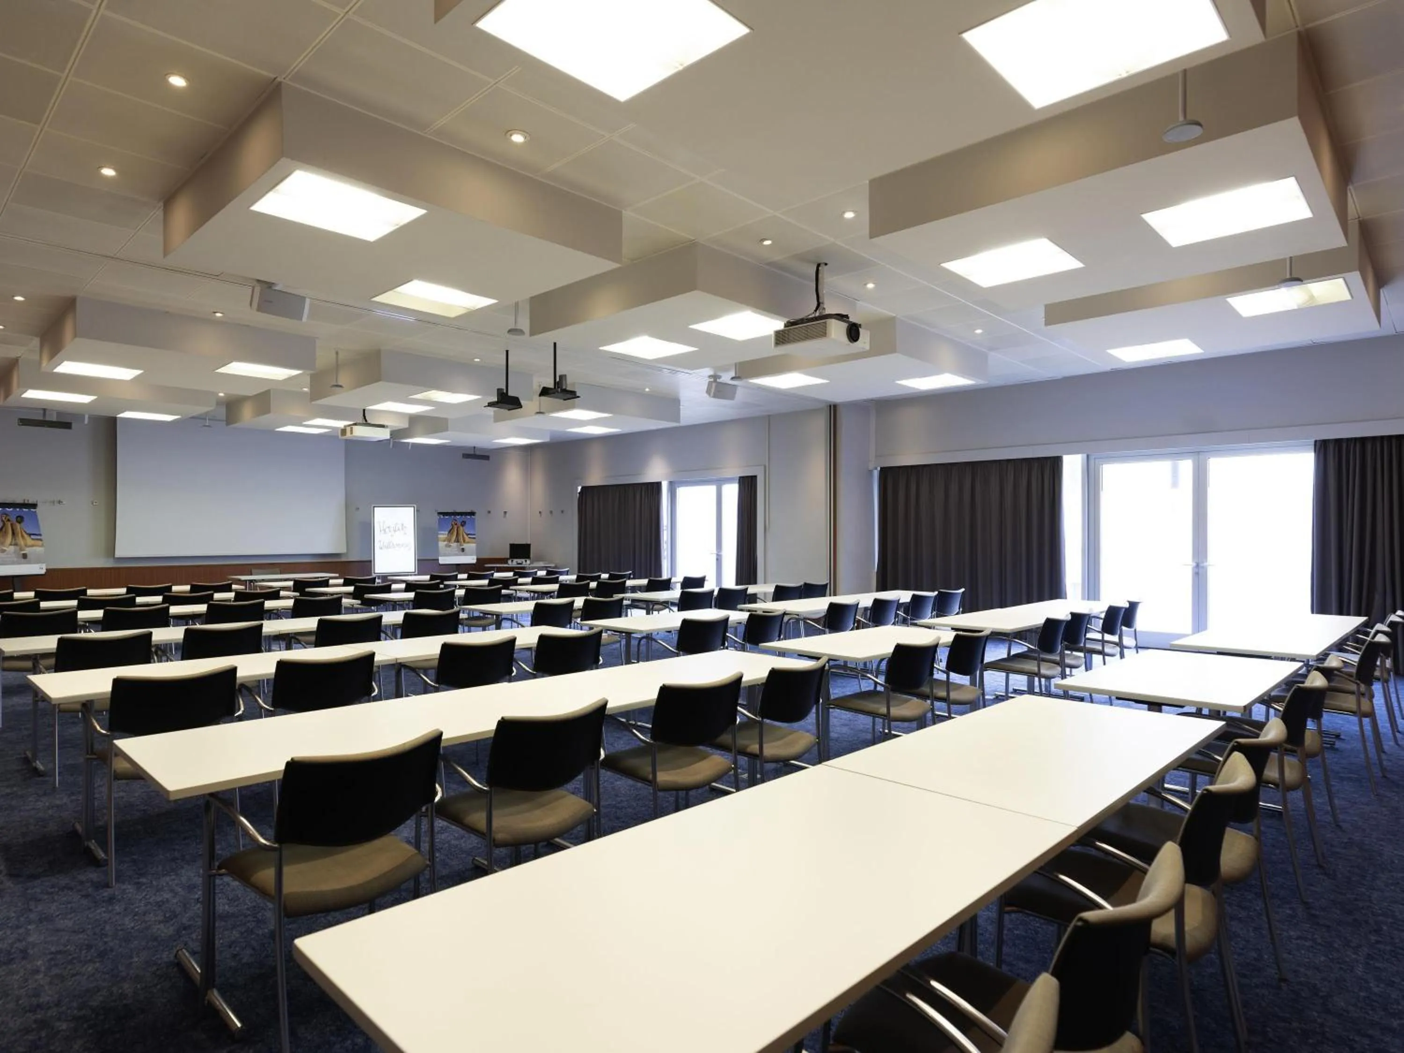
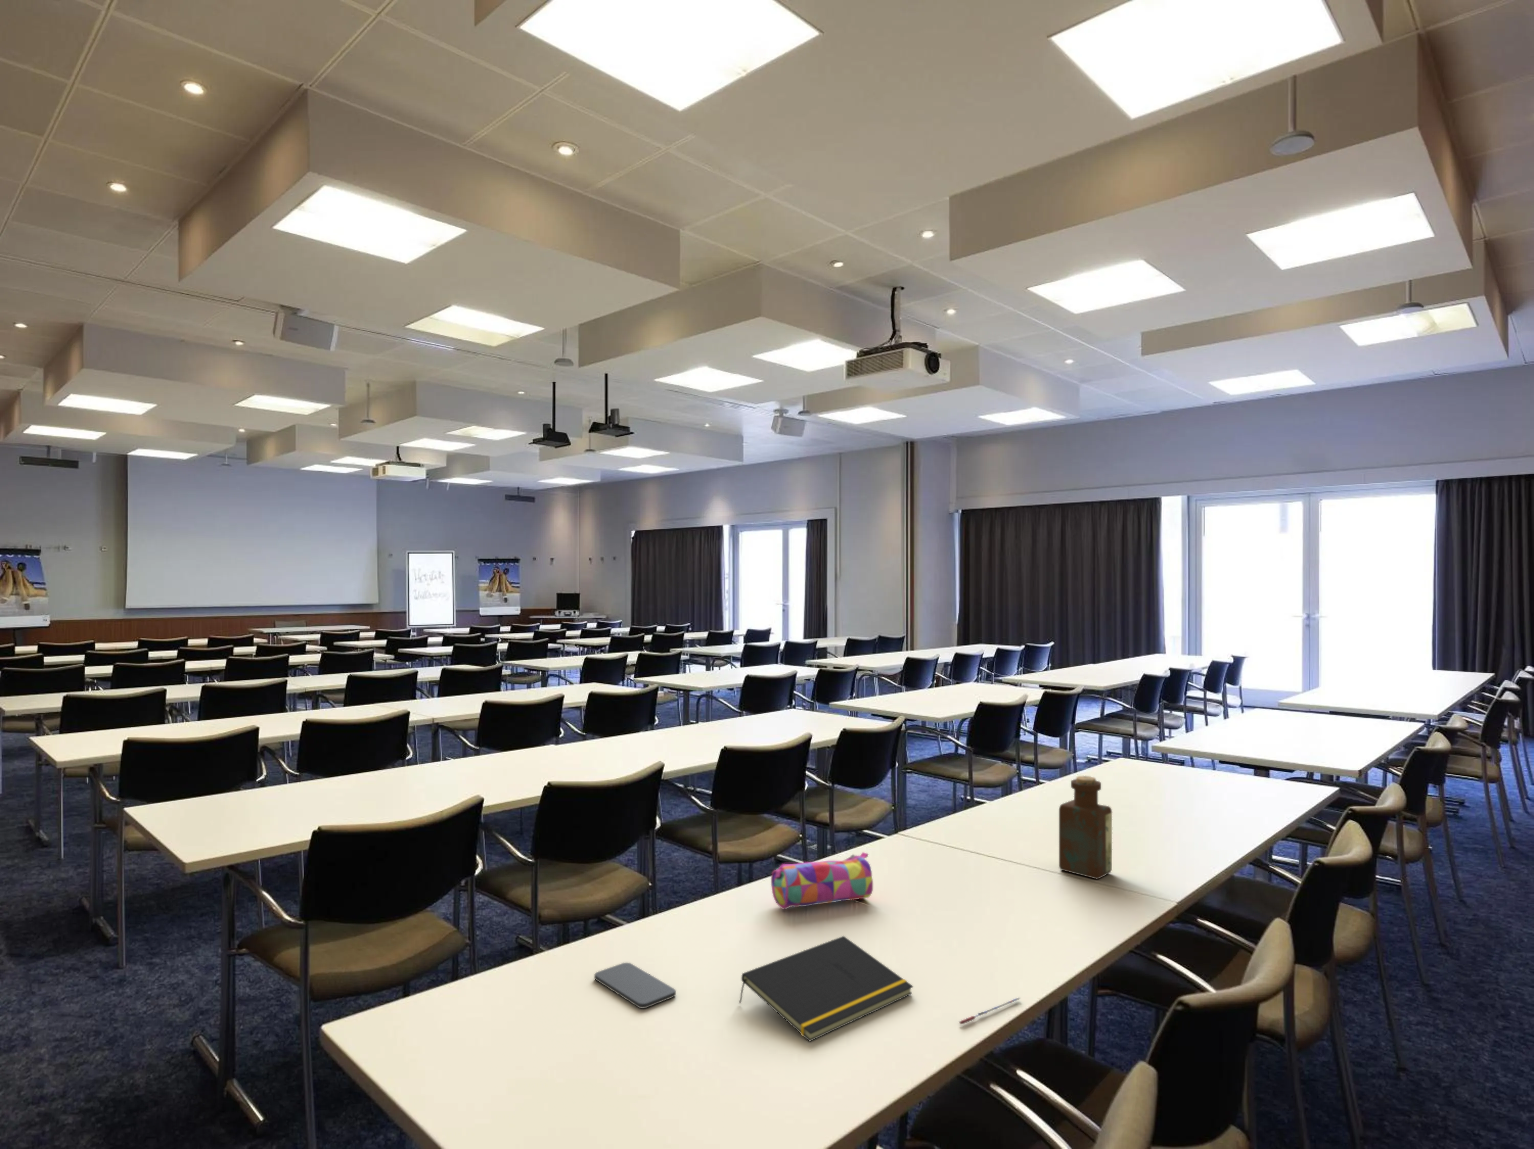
+ notepad (827, 984)
+ pencil case (823, 880)
+ bottle (1085, 824)
+ pen (990, 1009)
+ smartphone (634, 984)
